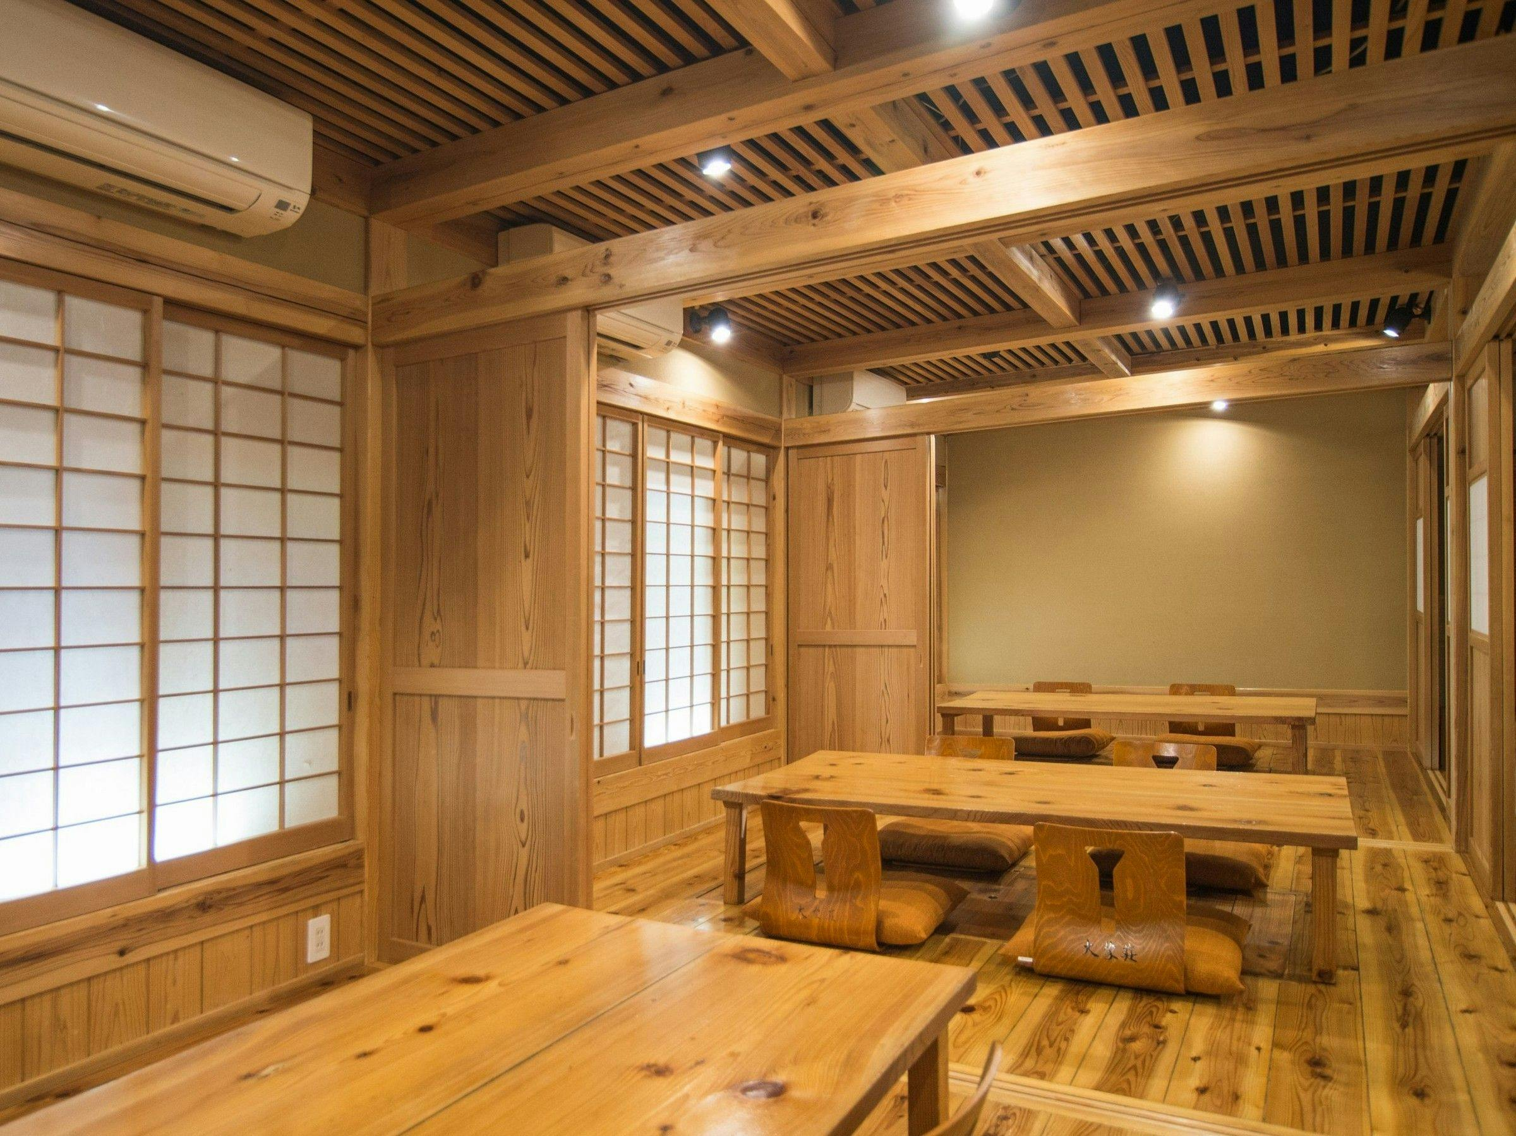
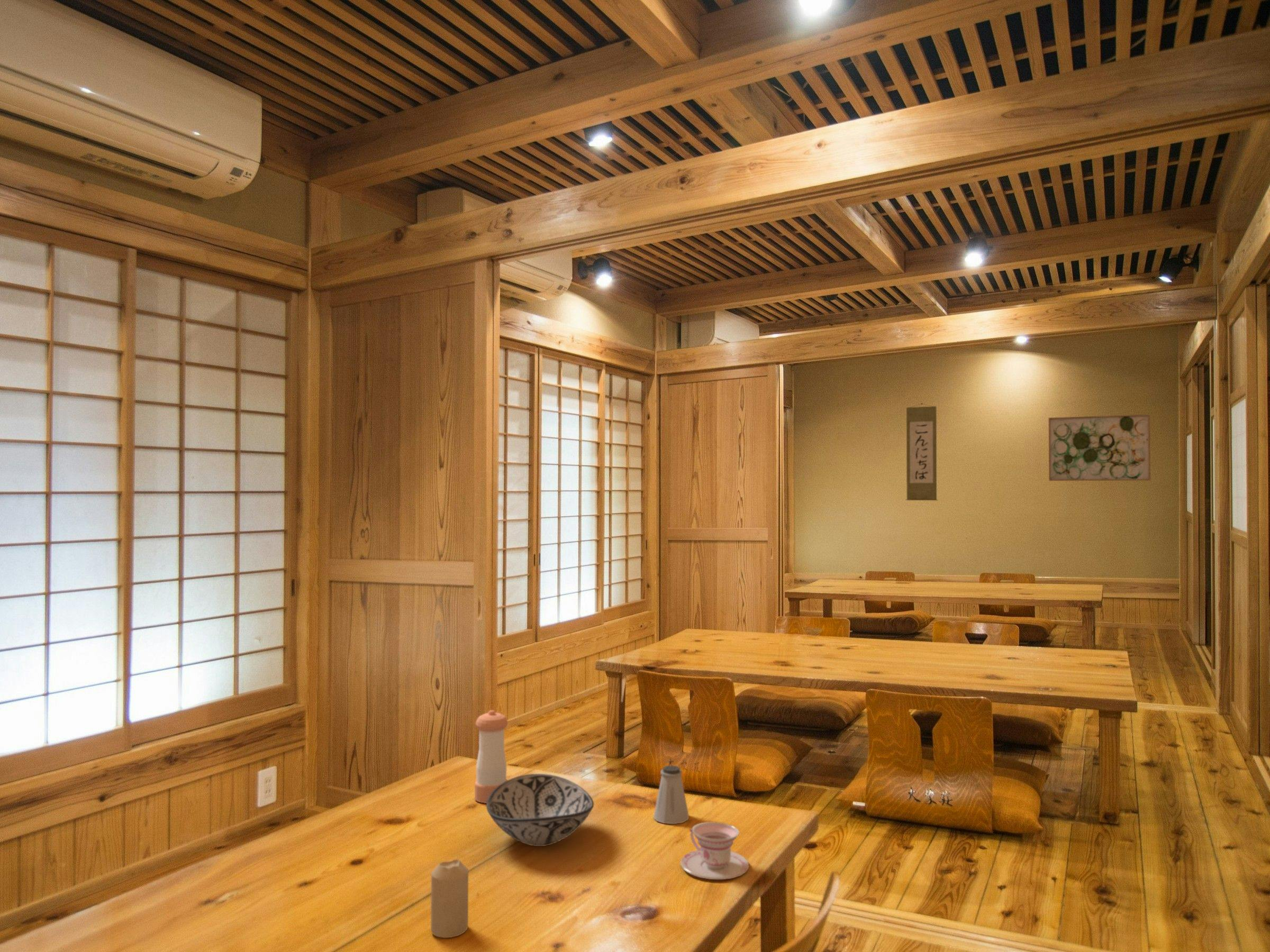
+ wall art (1098, 448)
+ teacup (714, 848)
+ saltshaker (671, 792)
+ pepper shaker (491, 754)
+ wall scroll (921, 452)
+ decorative bowl (540, 815)
+ candle (449, 895)
